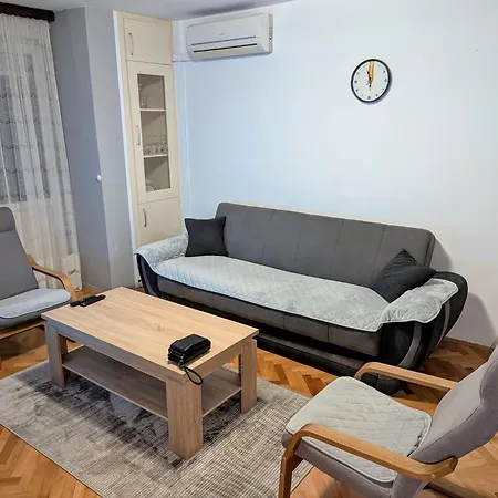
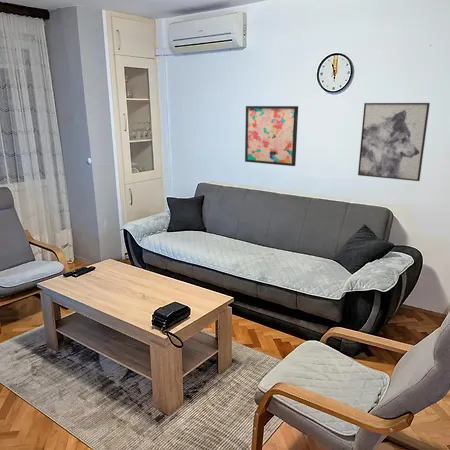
+ wall art (270, 135)
+ wall art (391, 141)
